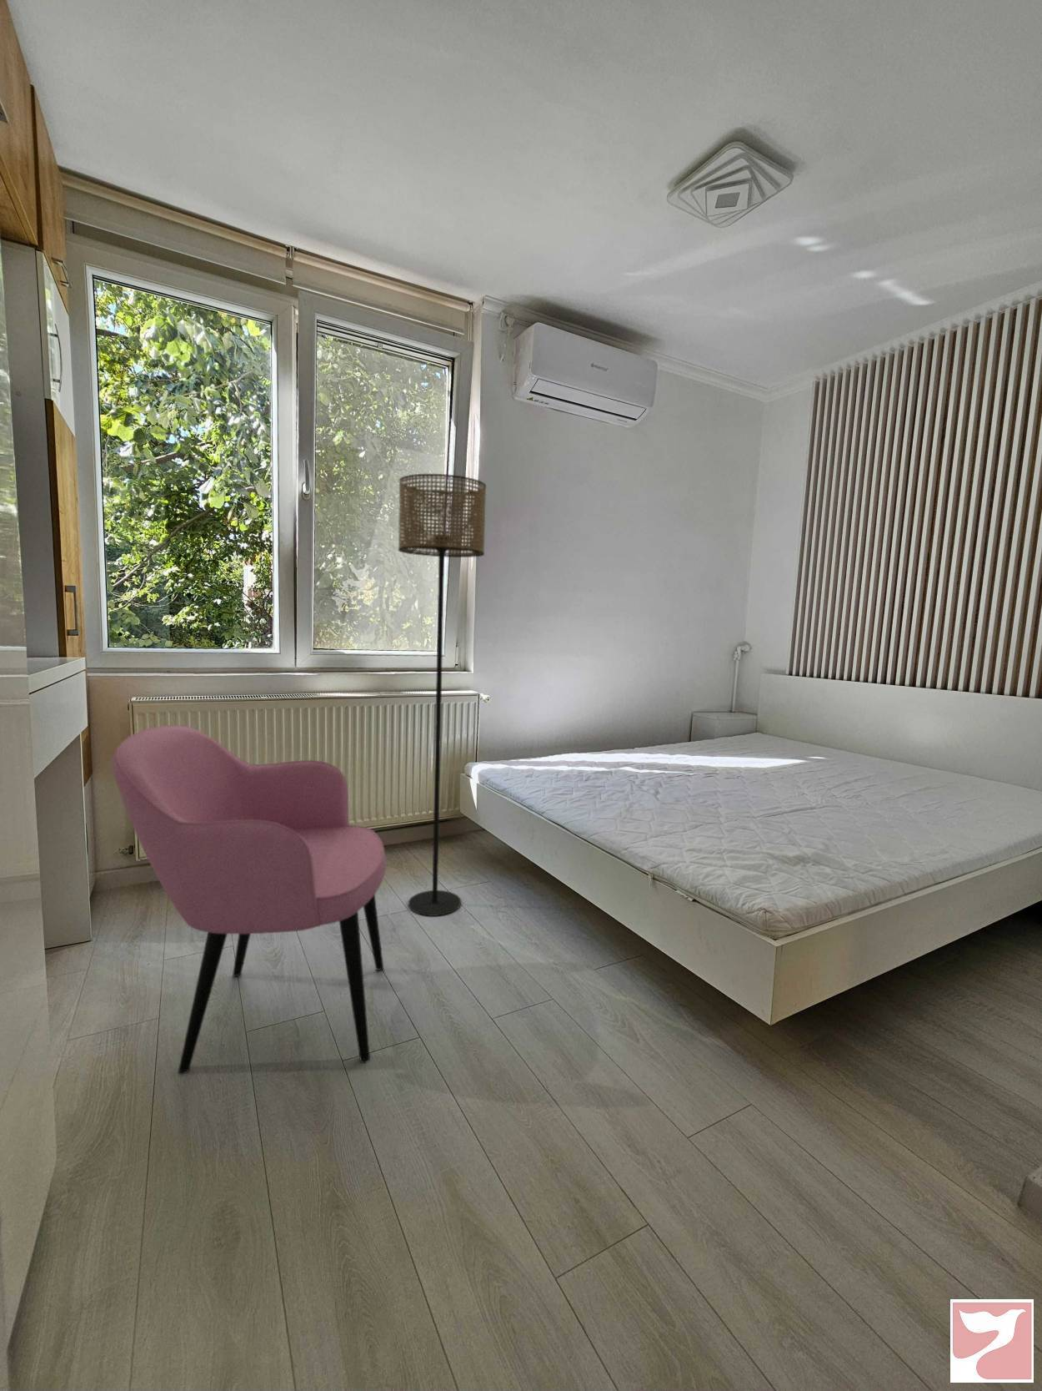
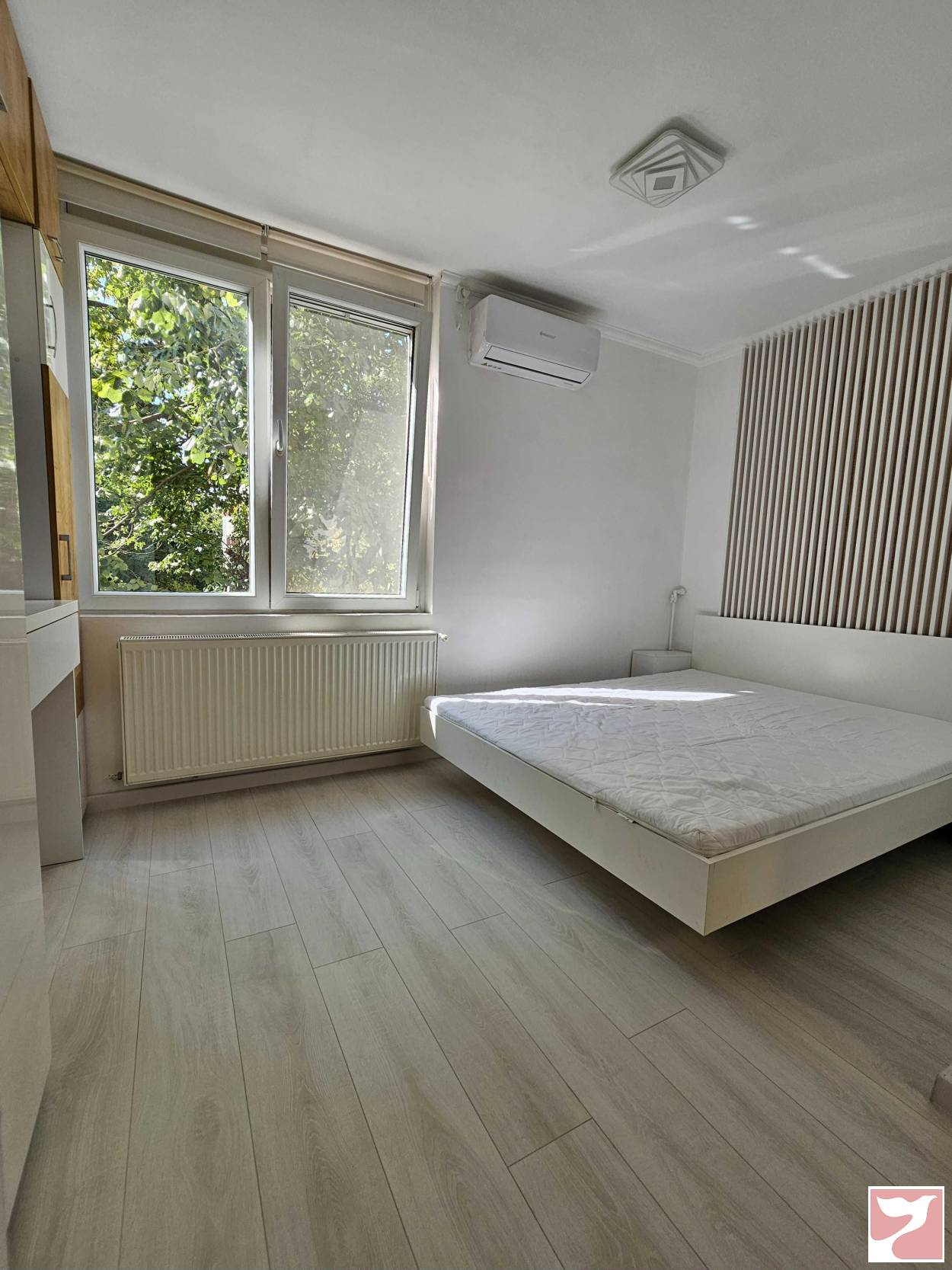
- floor lamp (439, 702)
- armchair (271, 877)
